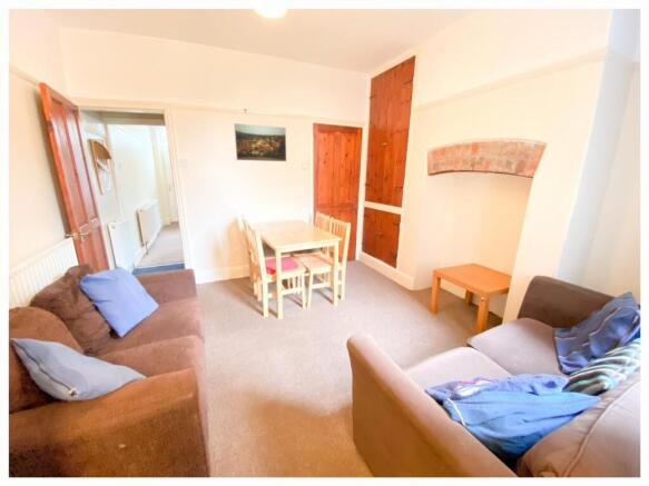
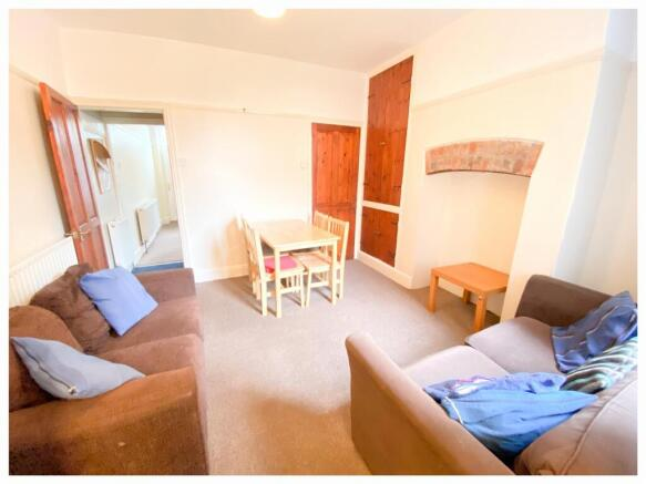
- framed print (260, 143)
